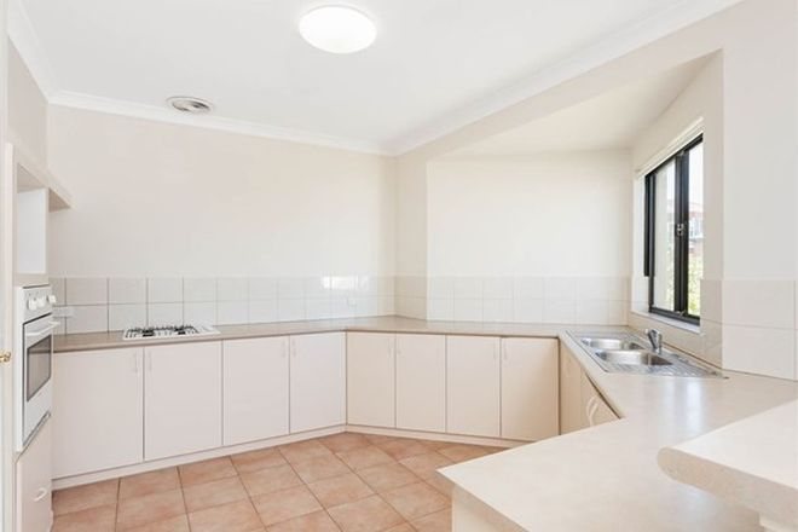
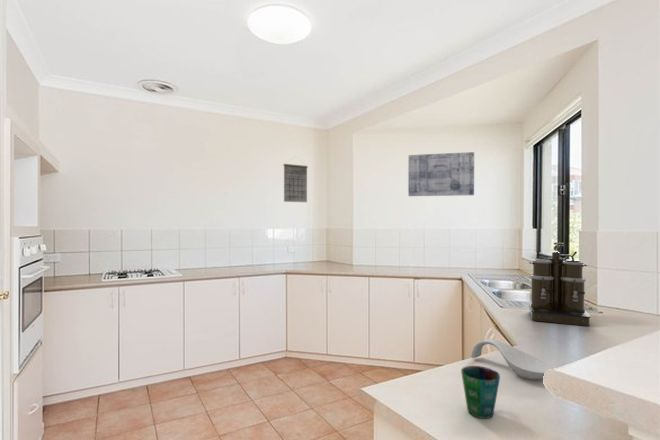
+ coffee maker (557, 279)
+ wall art (440, 174)
+ spoon rest (509, 357)
+ cup (481, 390)
+ calendar (295, 179)
